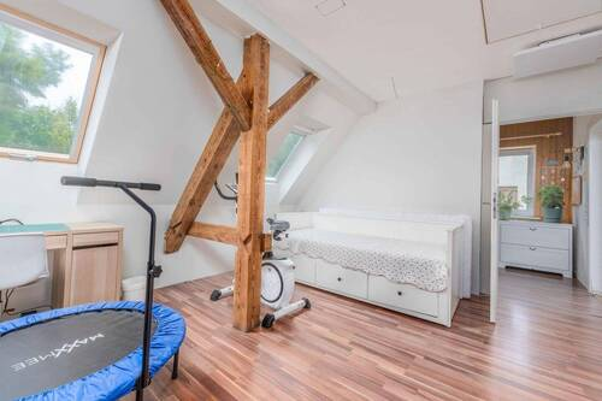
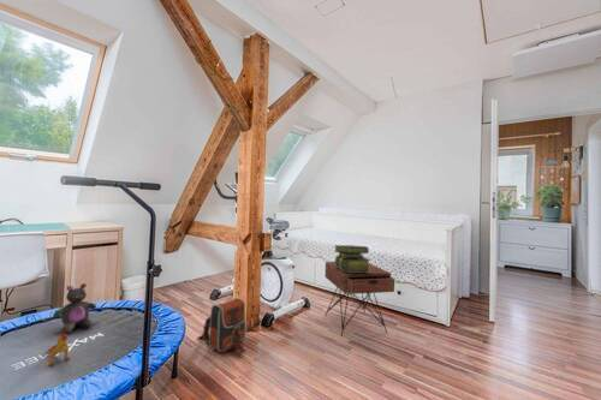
+ toy dinosaur (56, 342)
+ backpack (225, 322)
+ stack of books (350, 257)
+ stuffed bear (77, 306)
+ nightstand (356, 297)
